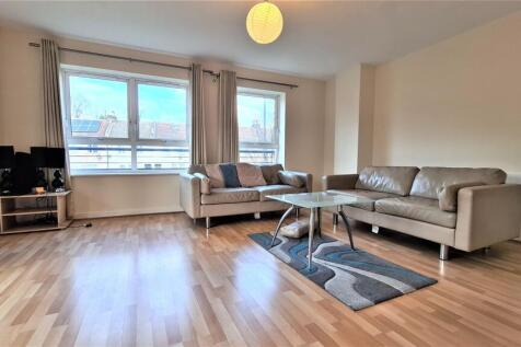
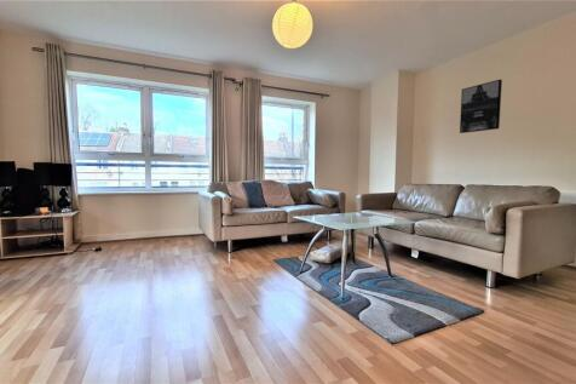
+ wall art (479, 108)
